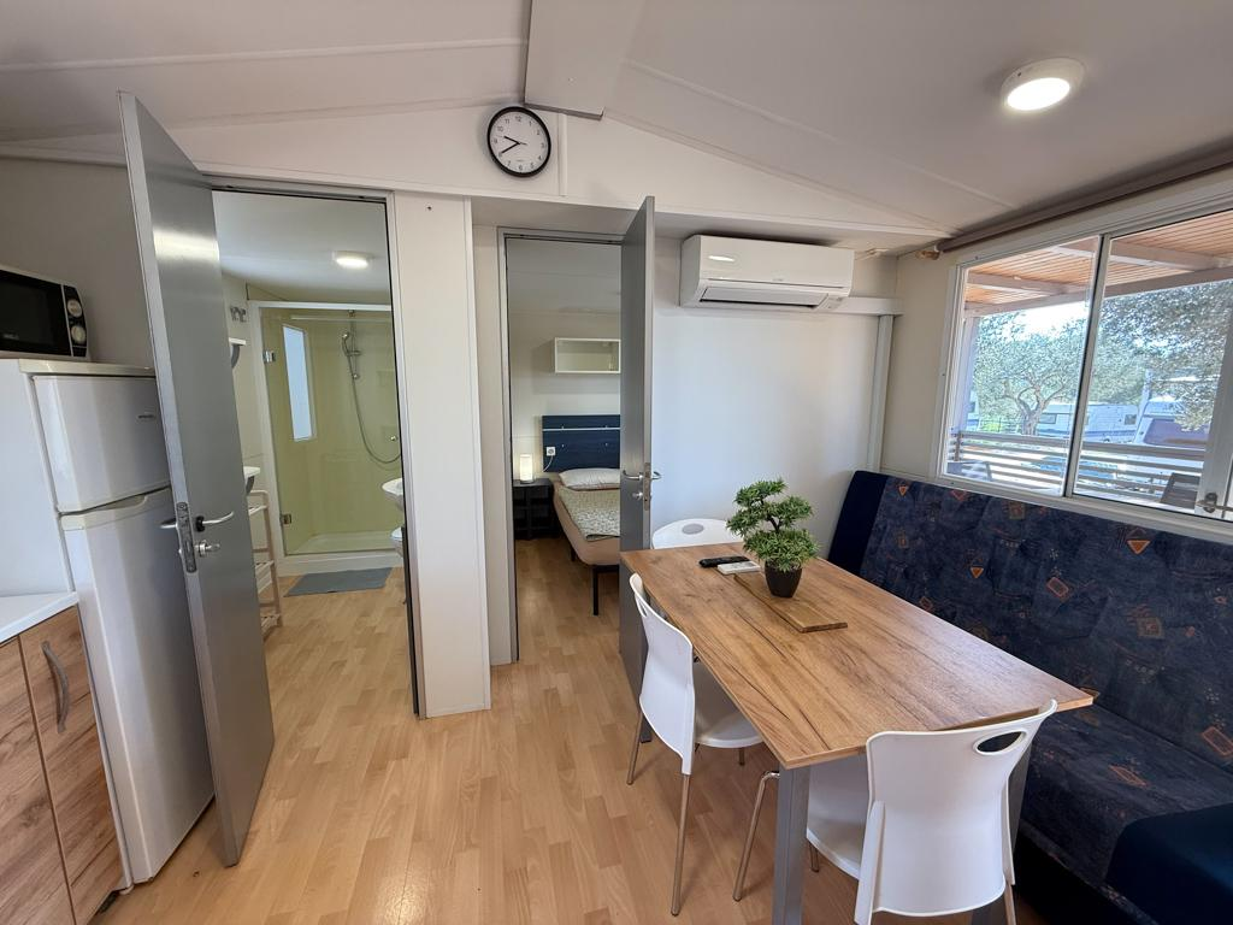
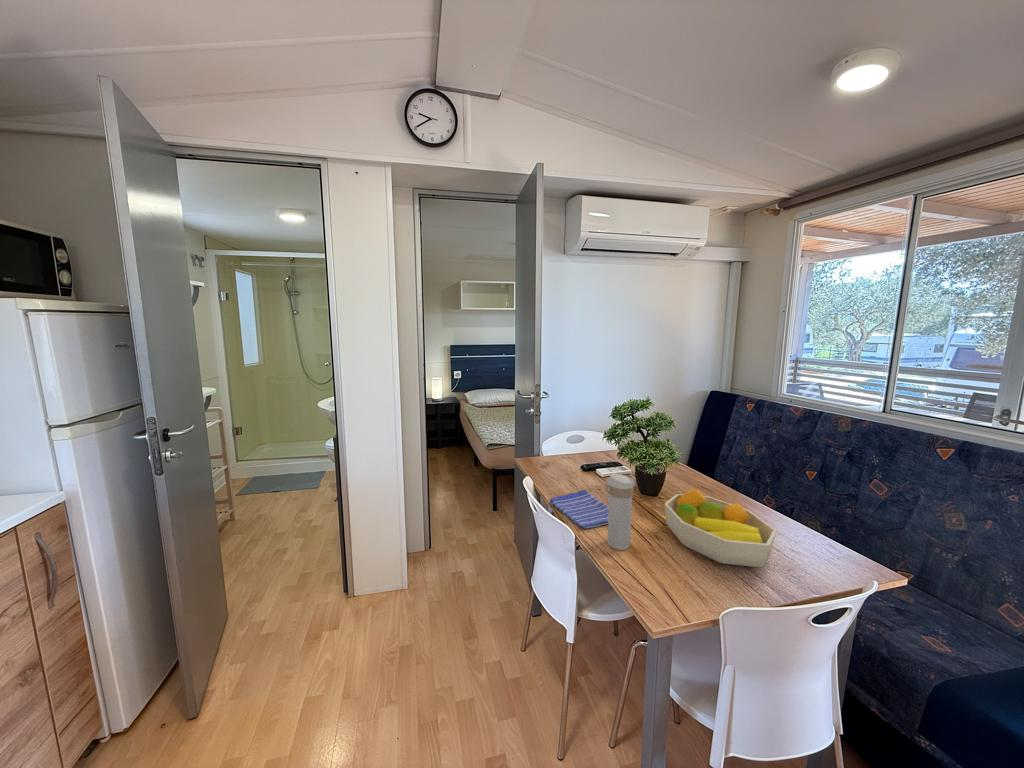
+ fruit bowl (716, 524)
+ dish towel (584, 507)
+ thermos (618, 510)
